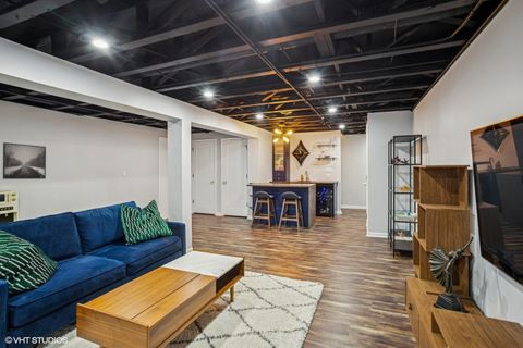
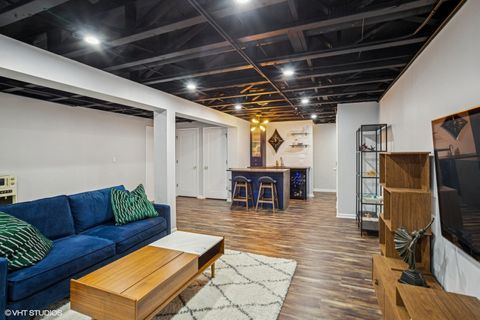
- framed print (25, 161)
